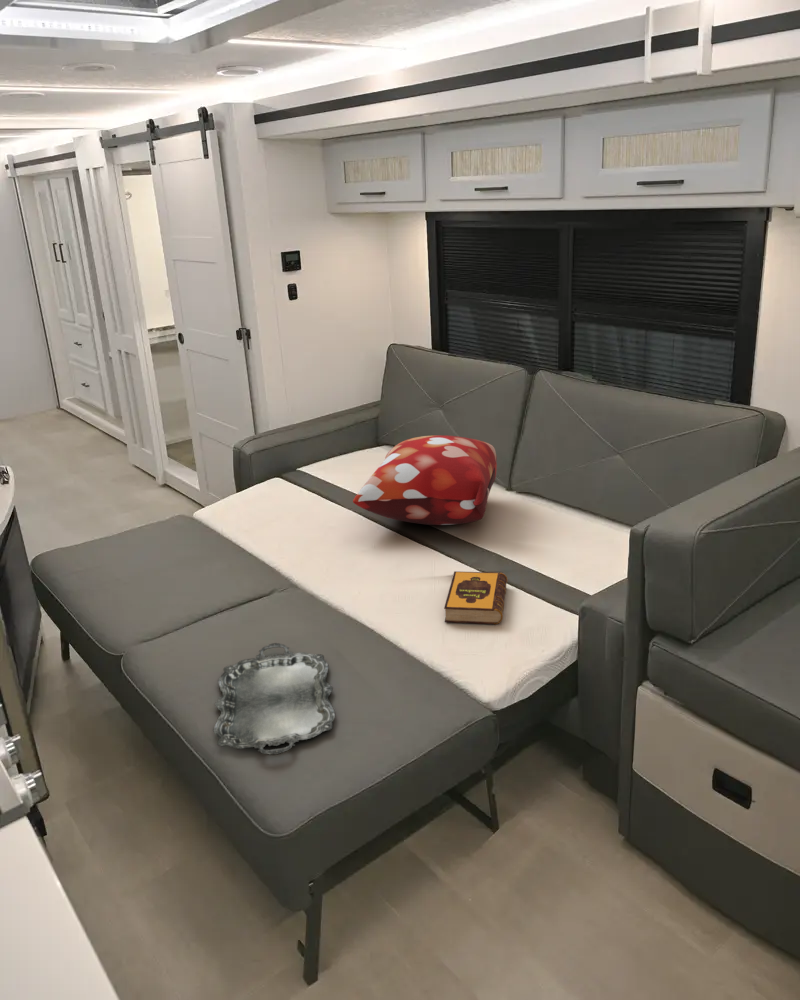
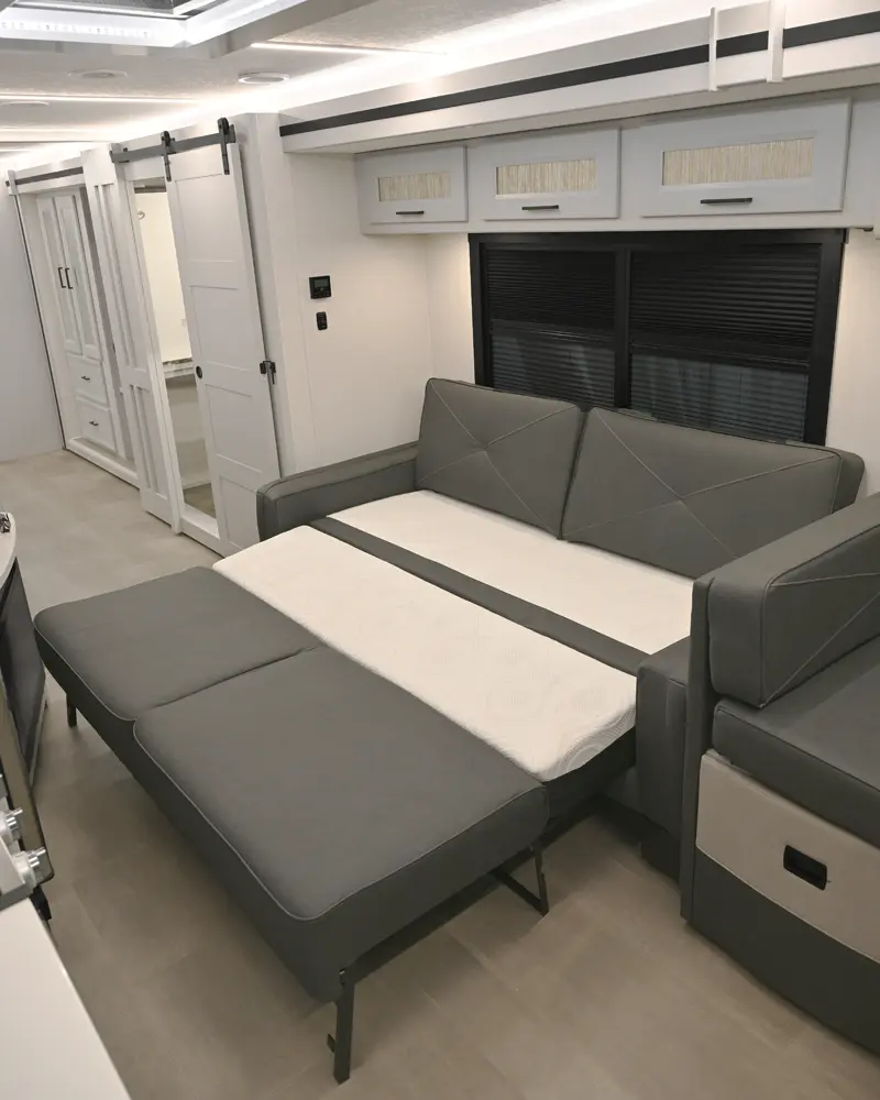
- hardback book (477, 596)
- serving tray (274, 696)
- decorative pillow (429, 478)
